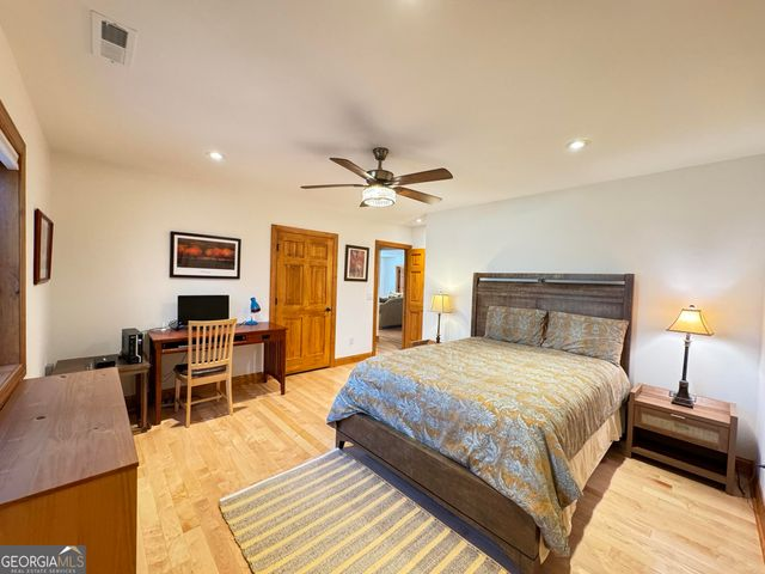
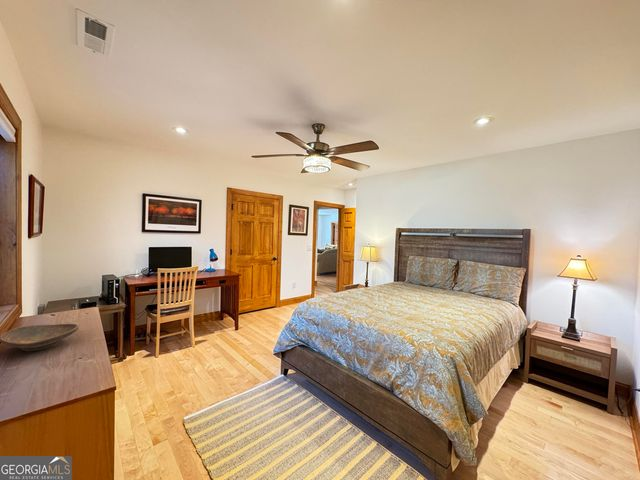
+ decorative bowl (42, 337)
